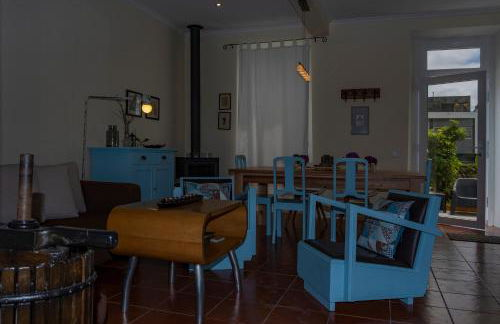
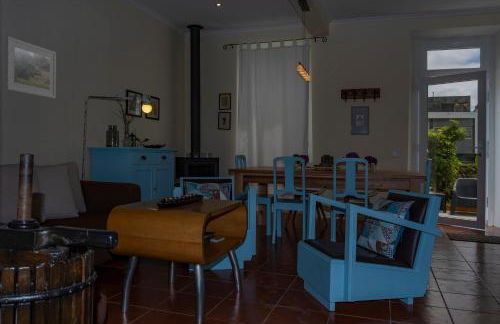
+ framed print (32, 69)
